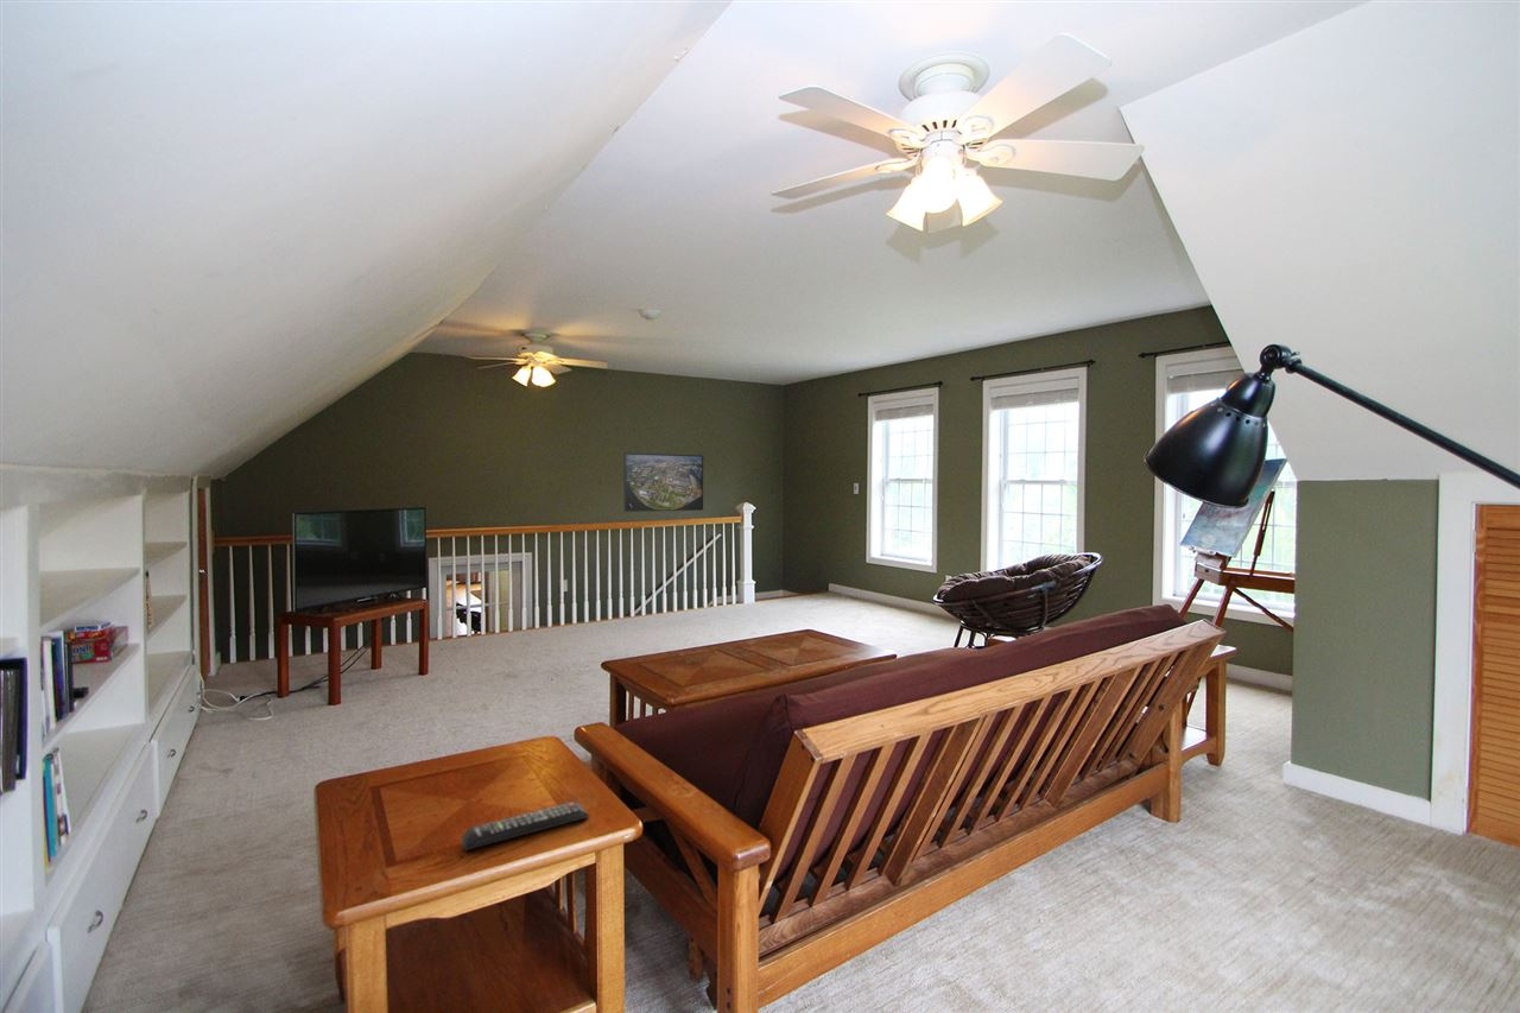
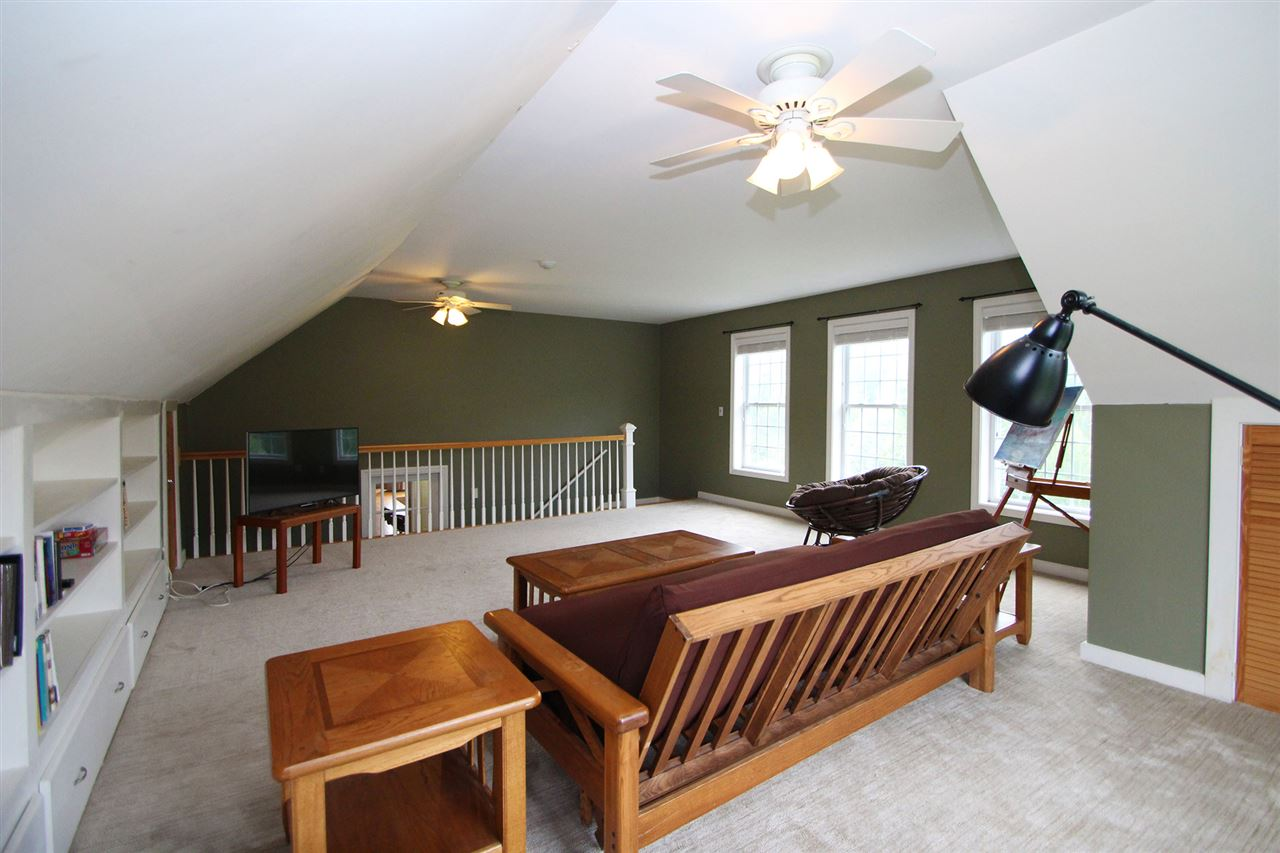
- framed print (664, 482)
- remote control (527, 824)
